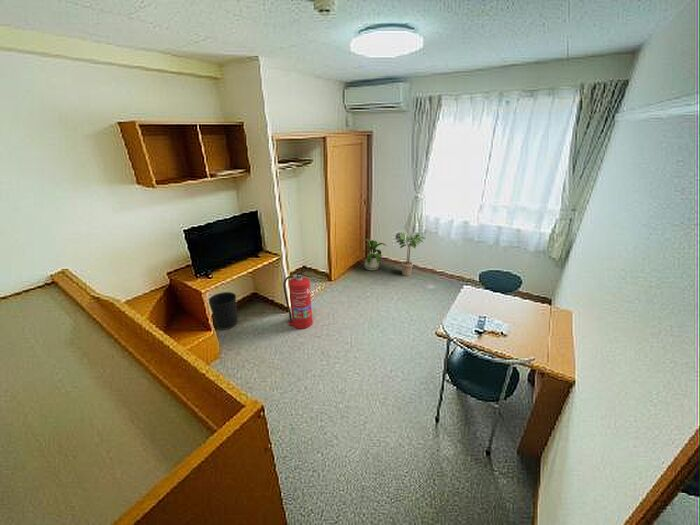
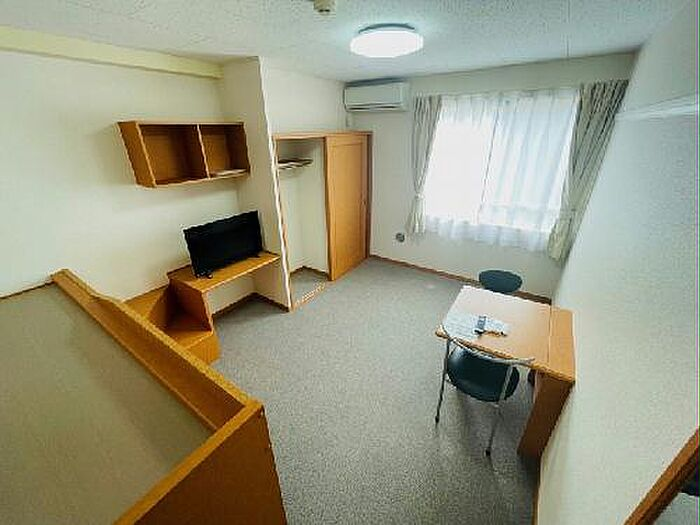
- wastebasket (224, 311)
- potted plant (409, 252)
- fire extinguisher (299, 297)
- house plant (374, 251)
